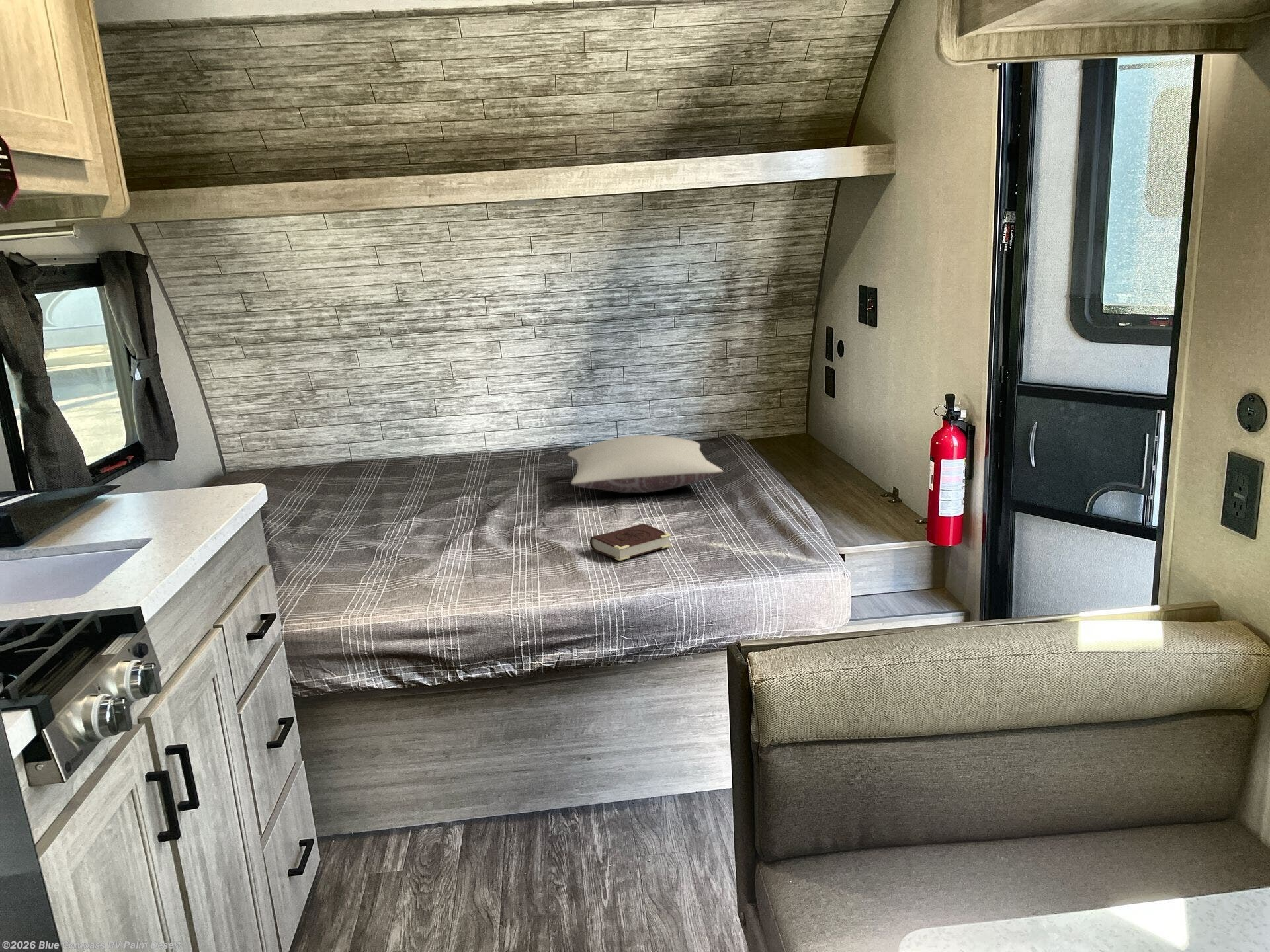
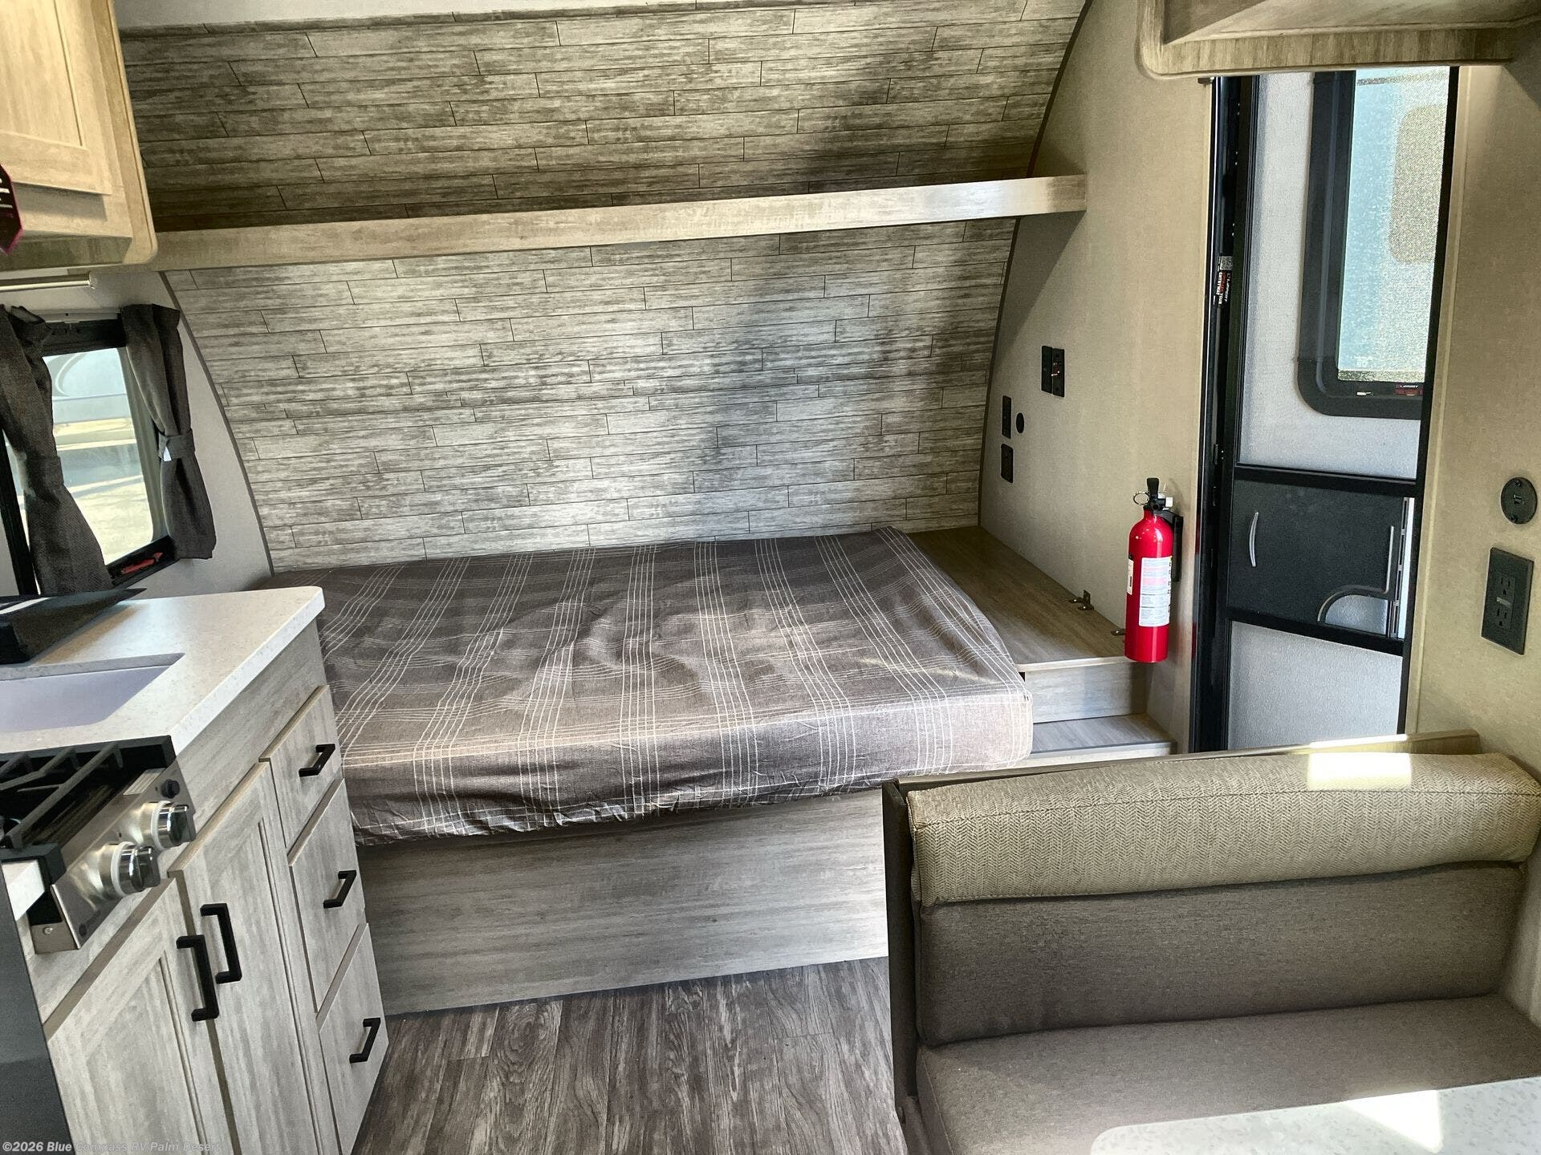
- pillow (640, 461)
- book (630, 541)
